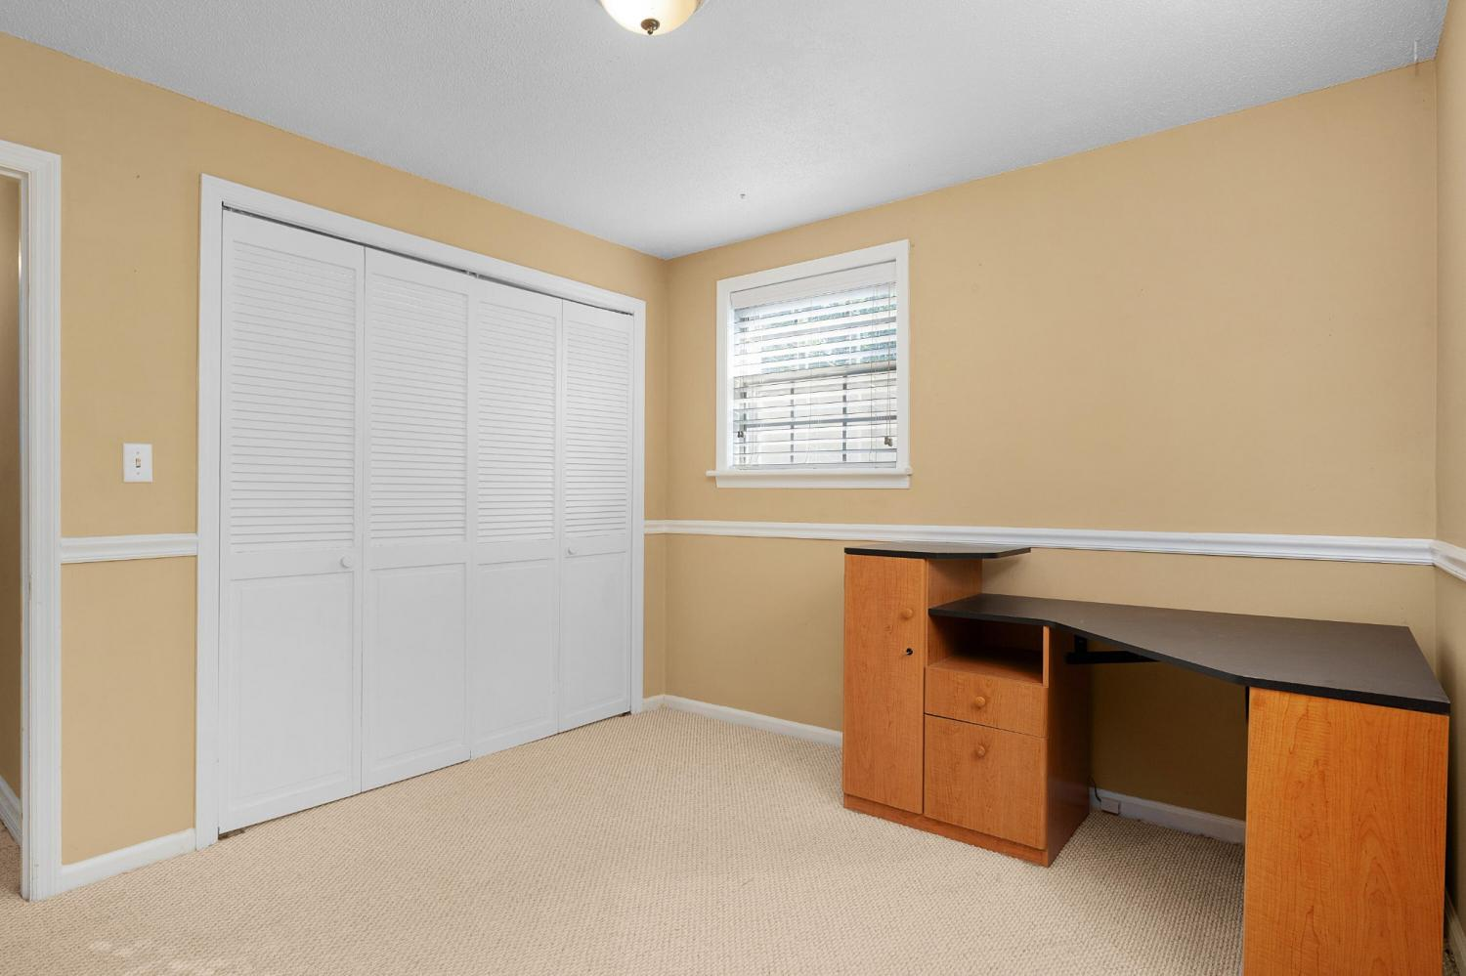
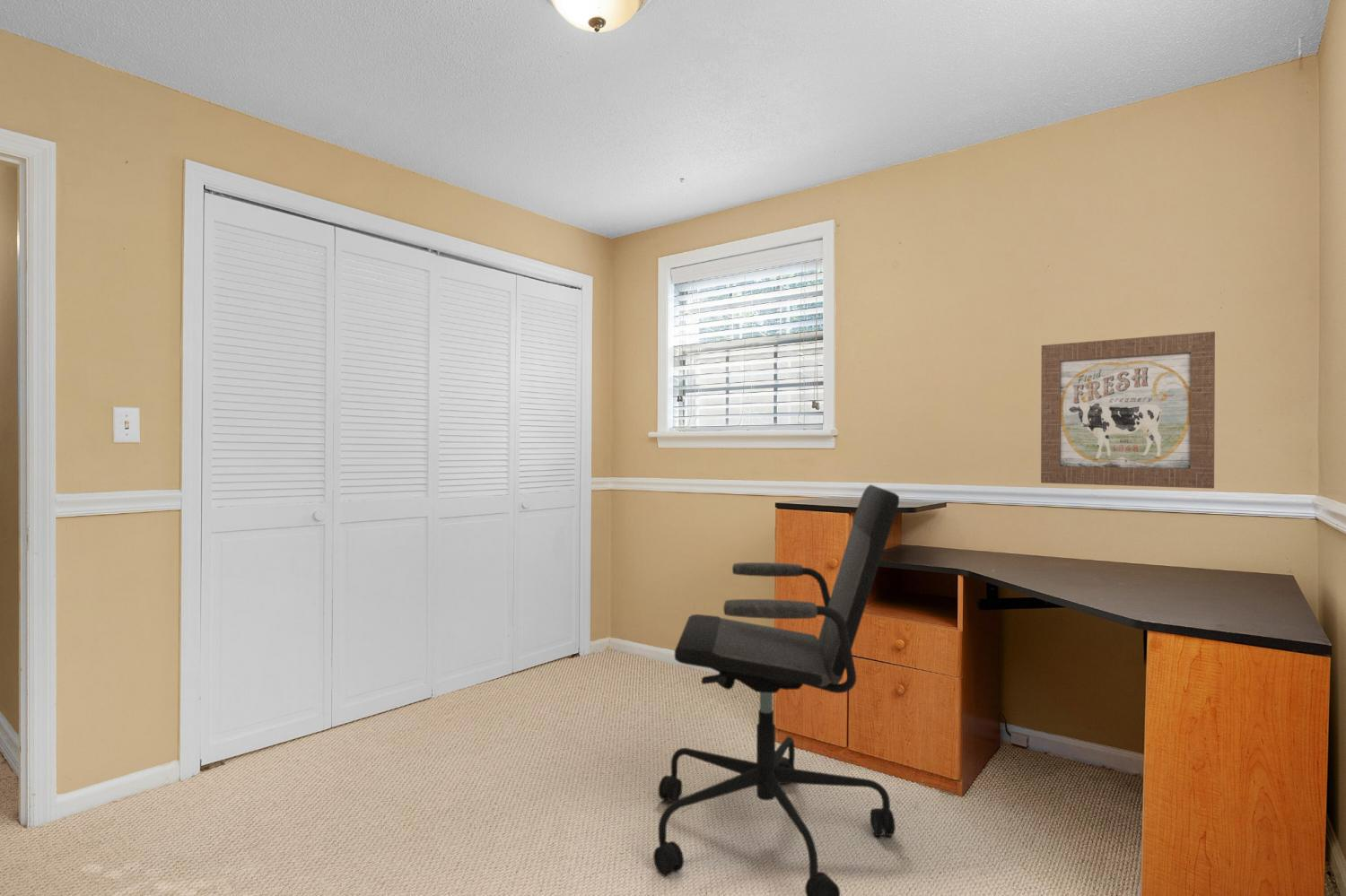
+ office chair (771, 659)
+ wall art (1122, 412)
